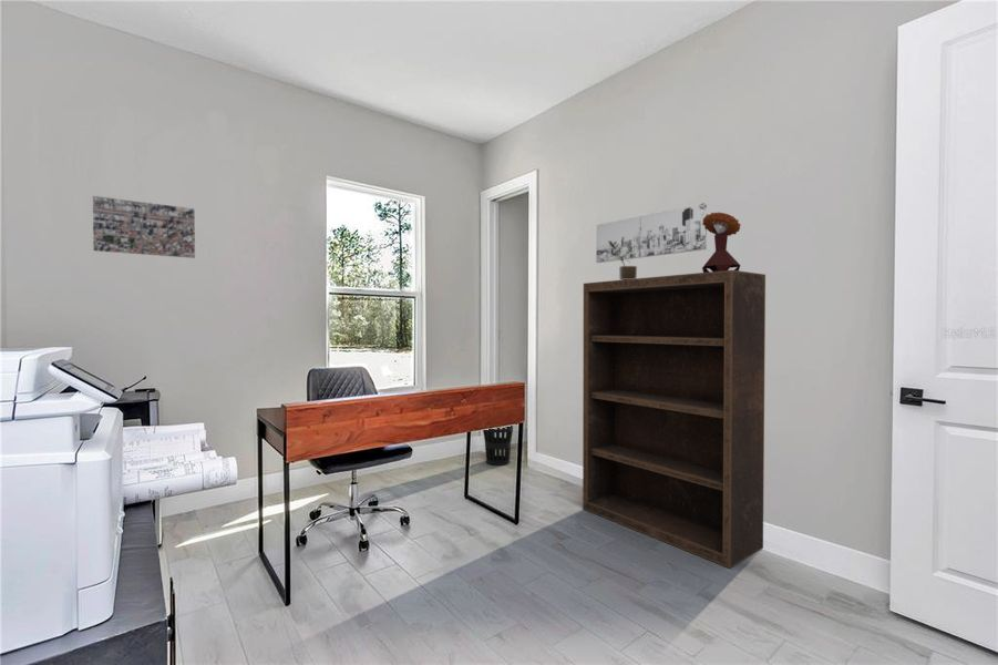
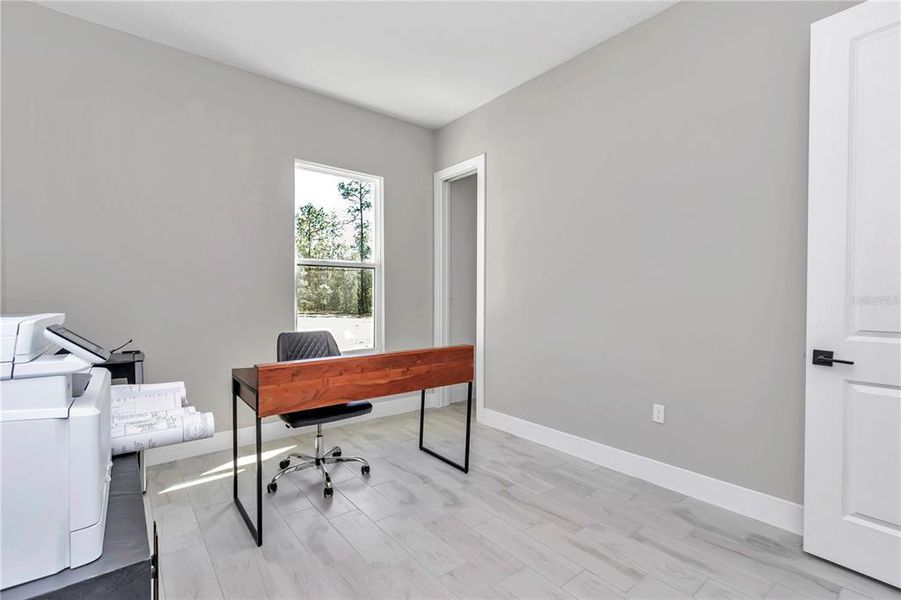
- bookshelf (665, 403)
- wall art (646, 235)
- map (146, 228)
- potted plant (623, 260)
- wastebasket (497, 443)
- mushroom (720, 244)
